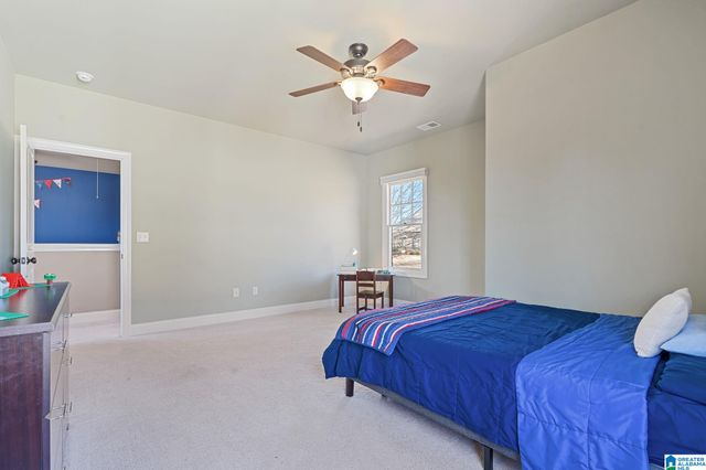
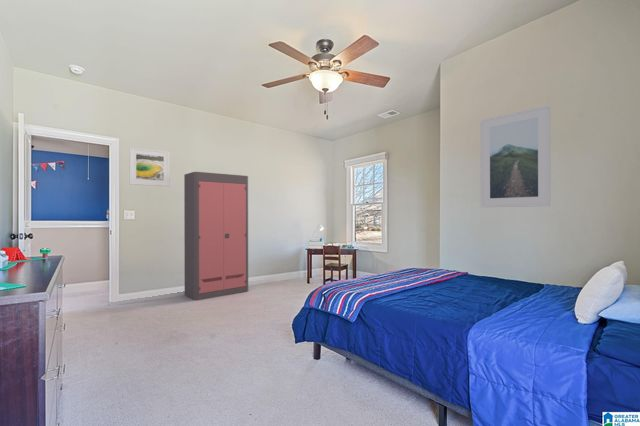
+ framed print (512, 160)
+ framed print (150, 167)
+ storage cabinet (217, 234)
